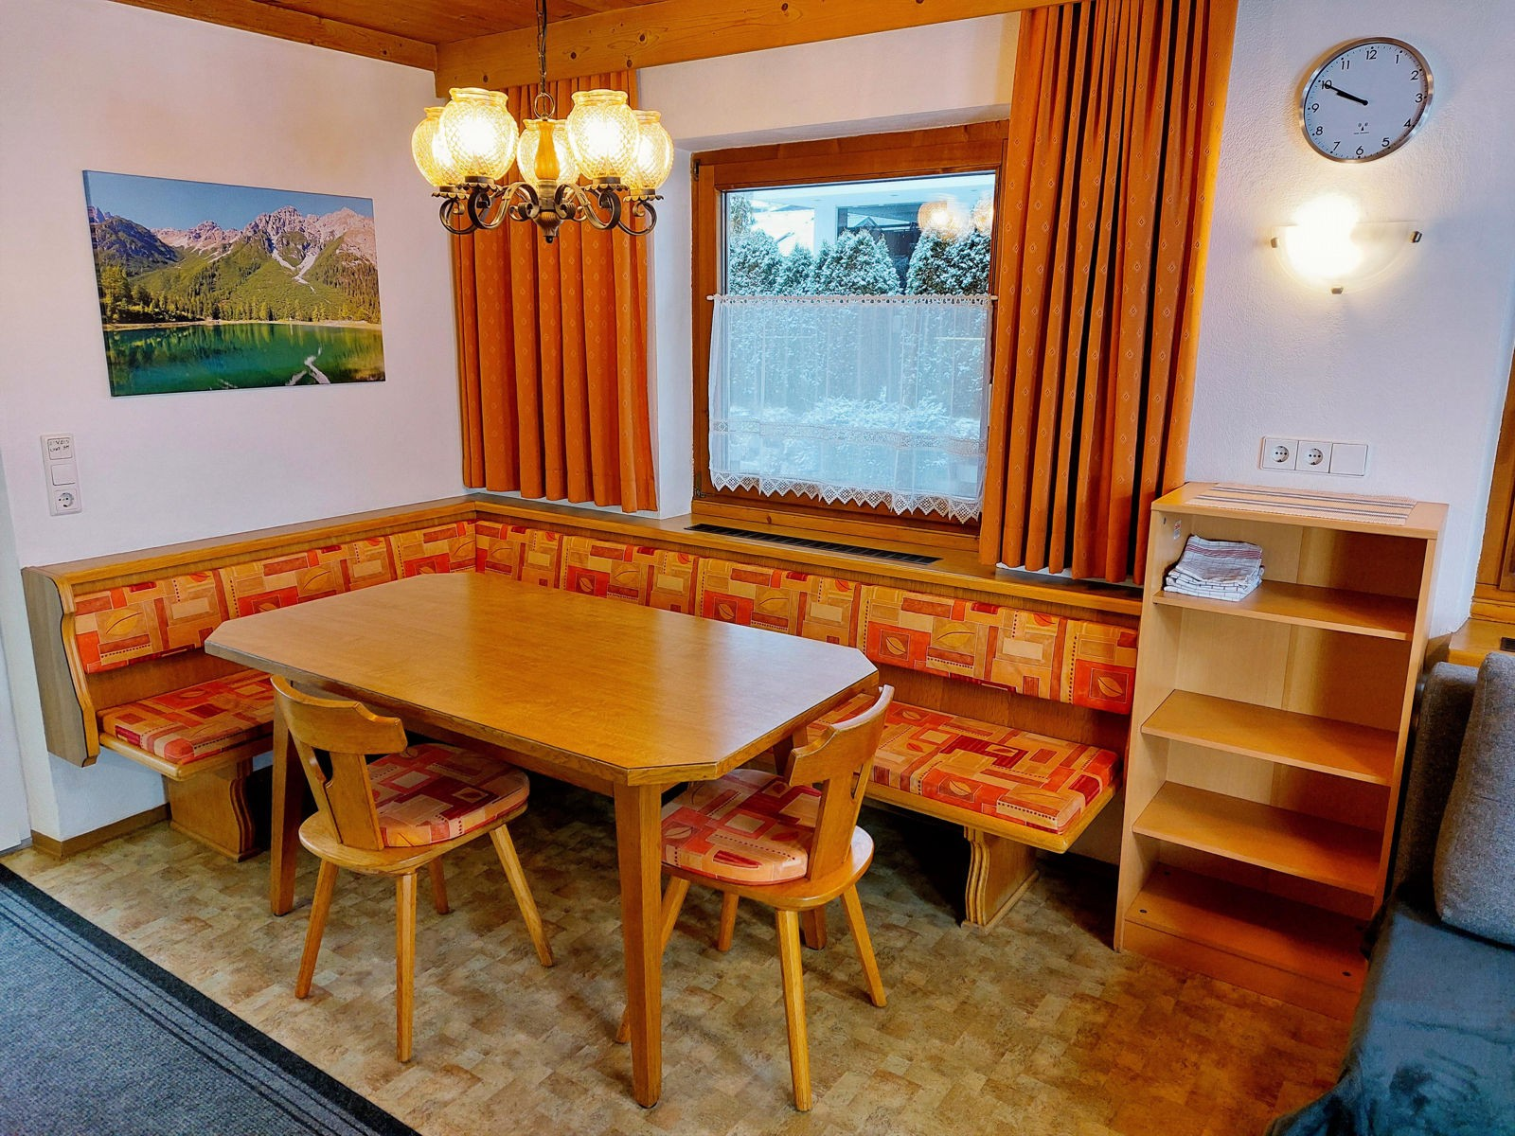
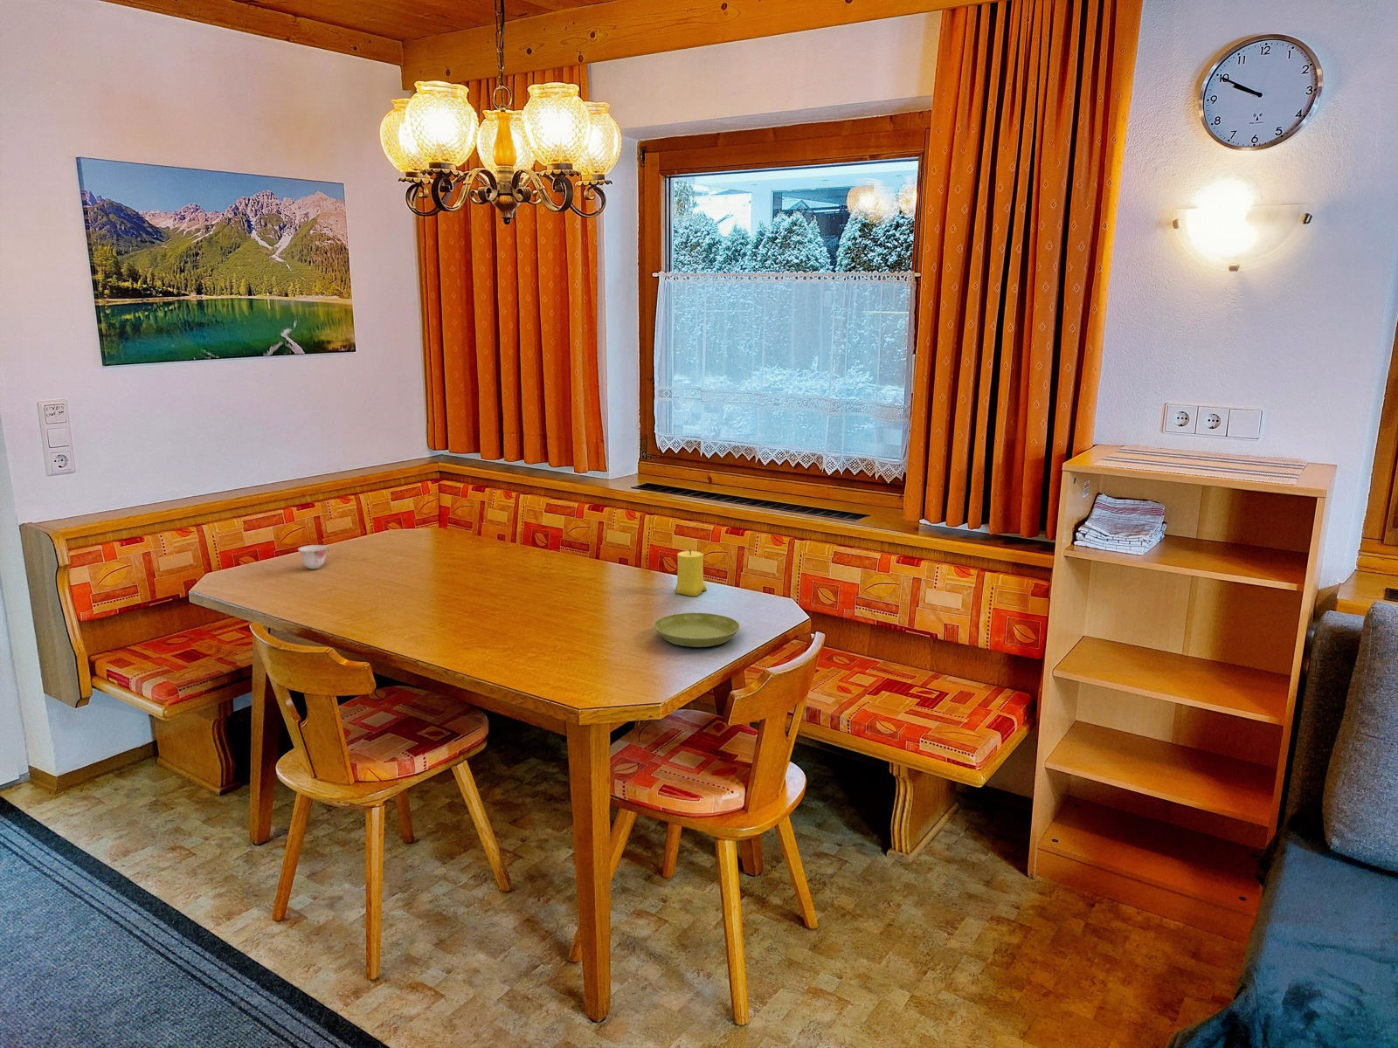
+ teacup (316, 557)
+ saucer (697, 631)
+ candle (691, 570)
